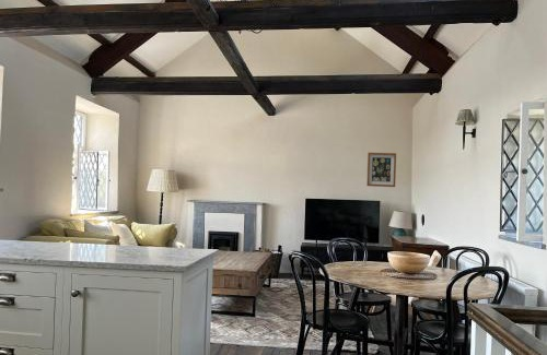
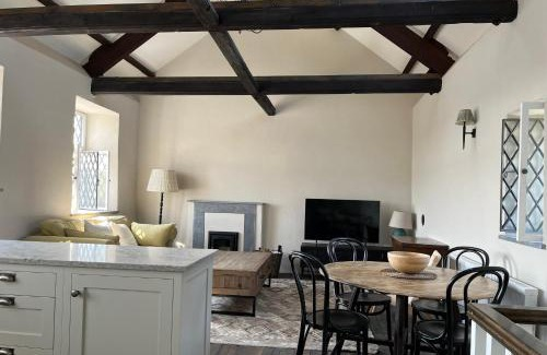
- wall art (381, 169)
